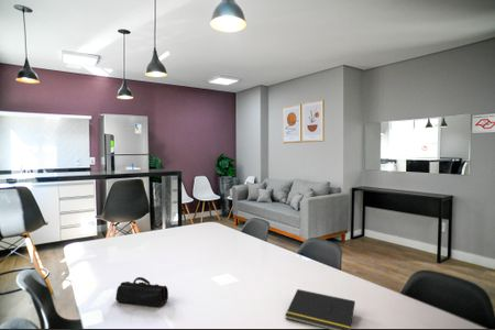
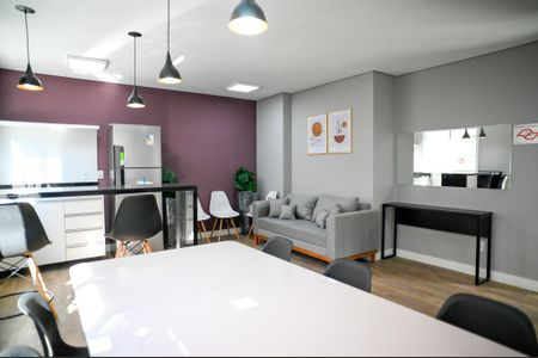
- pencil case (142, 288)
- notepad (320, 309)
